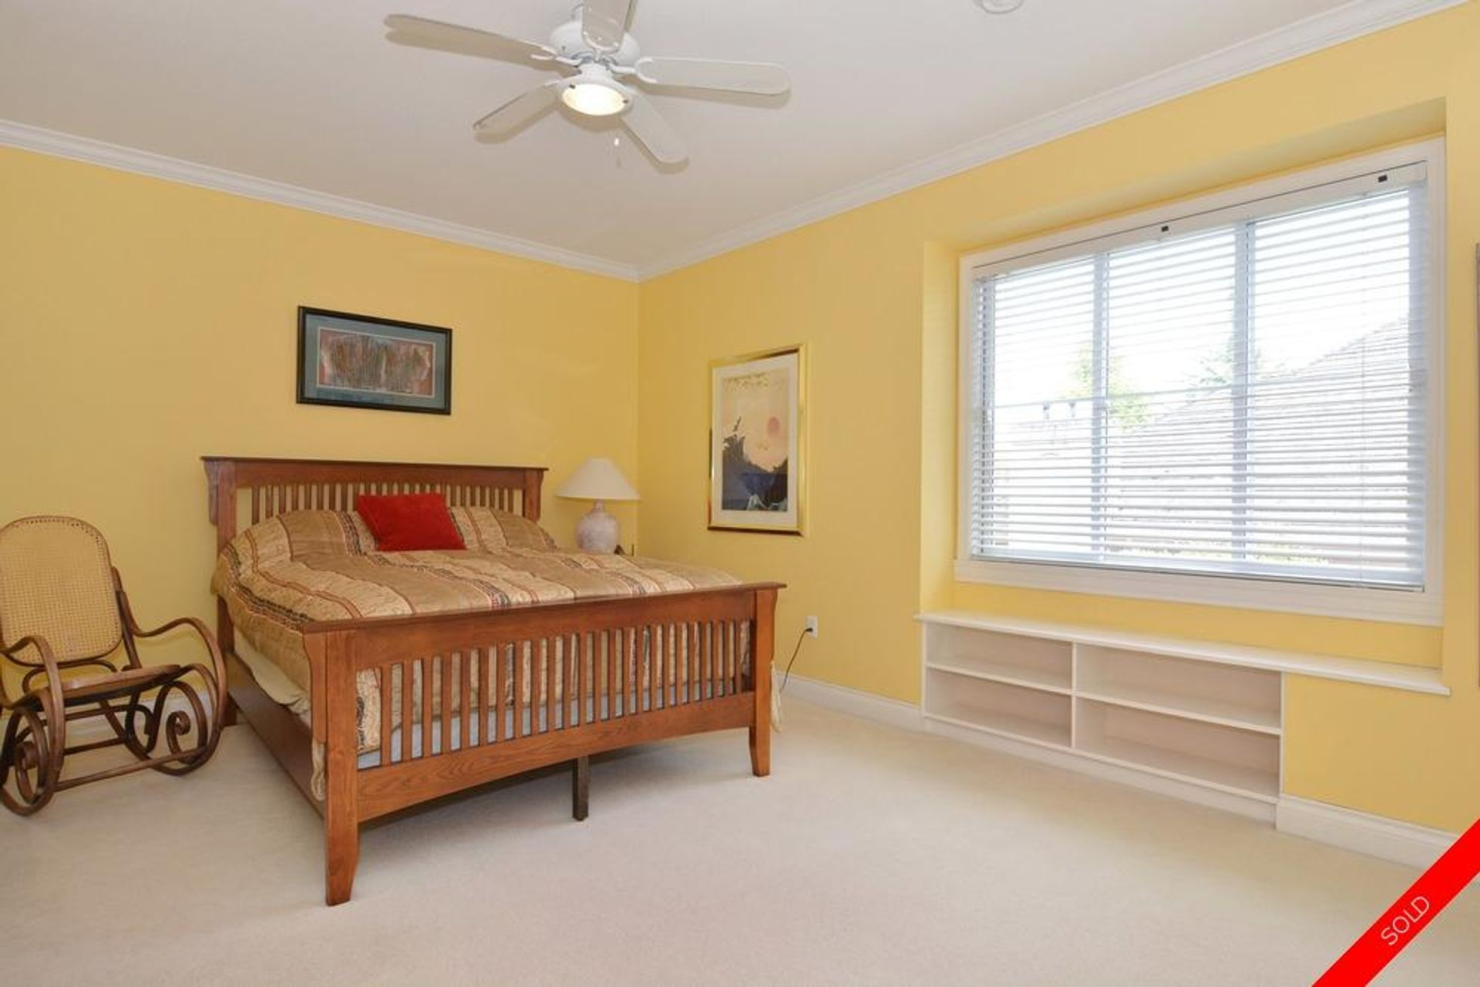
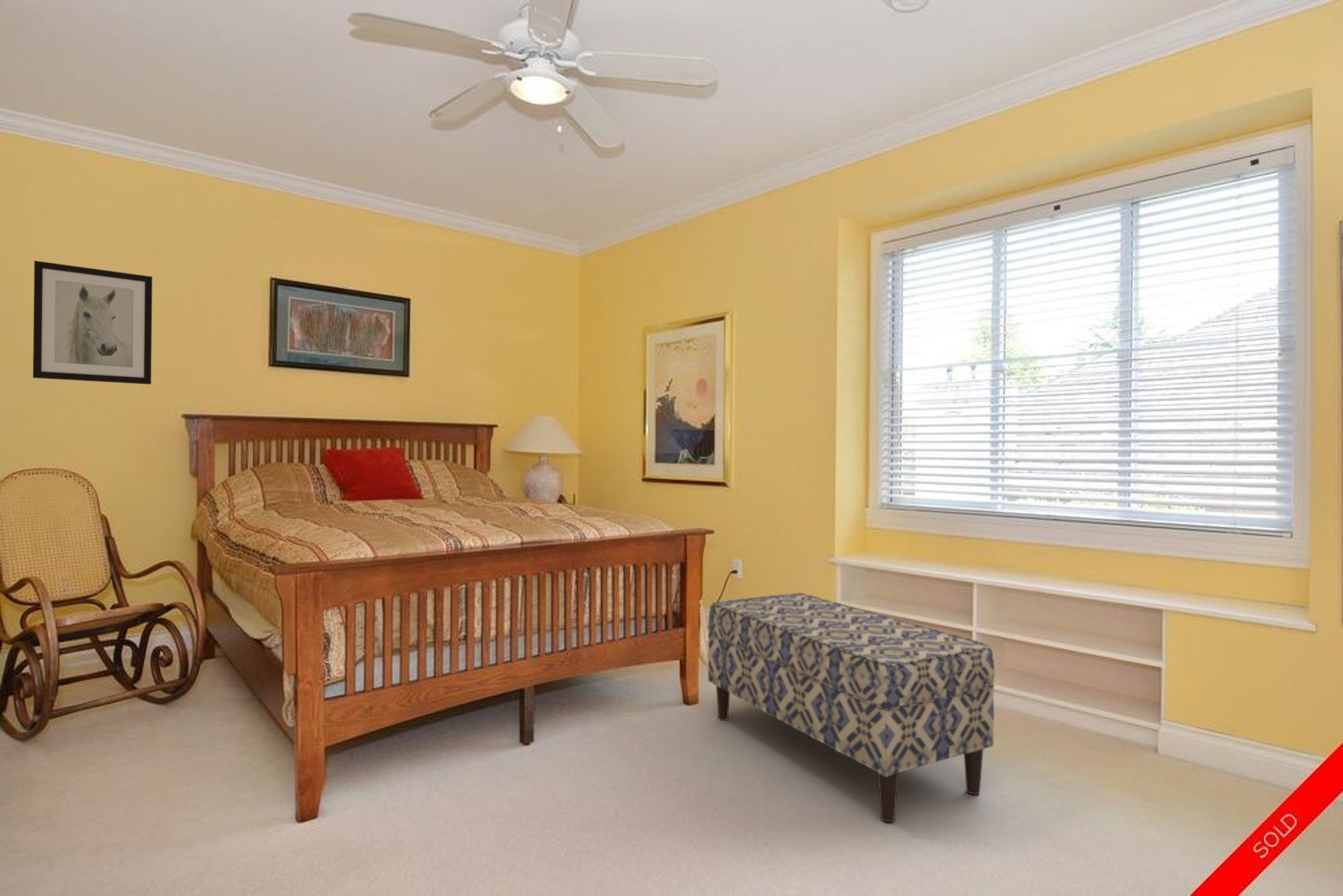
+ bench (834, 685)
+ wall art (94, 325)
